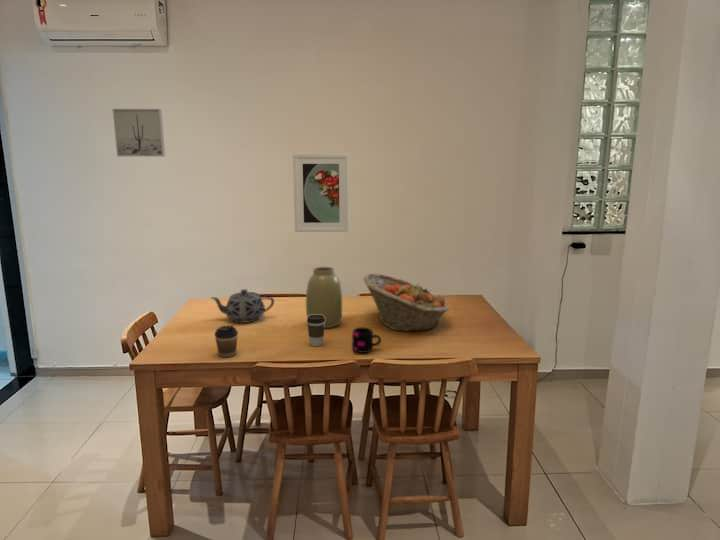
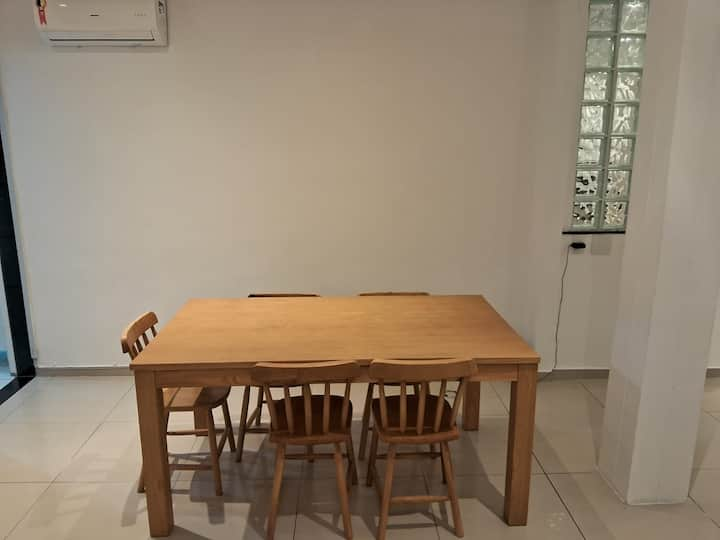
- coffee cup (226, 340)
- wall art (139, 132)
- vase (324, 296)
- coffee cup (316, 330)
- mug (366, 339)
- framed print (321, 193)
- teapot (242, 304)
- fruit basket (404, 299)
